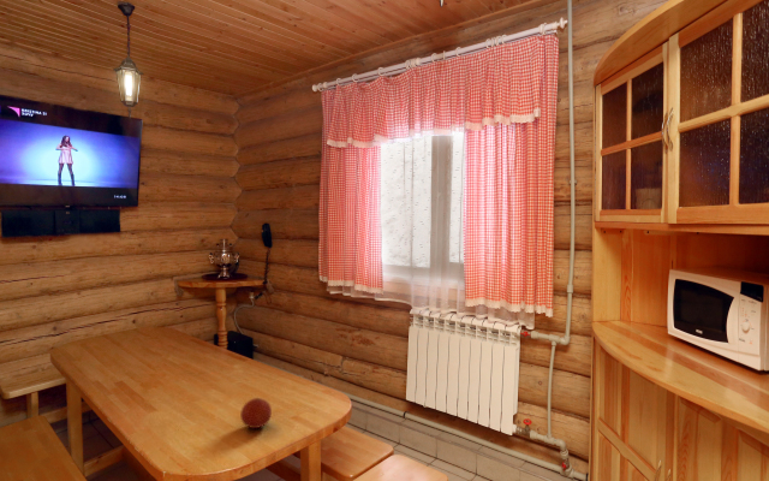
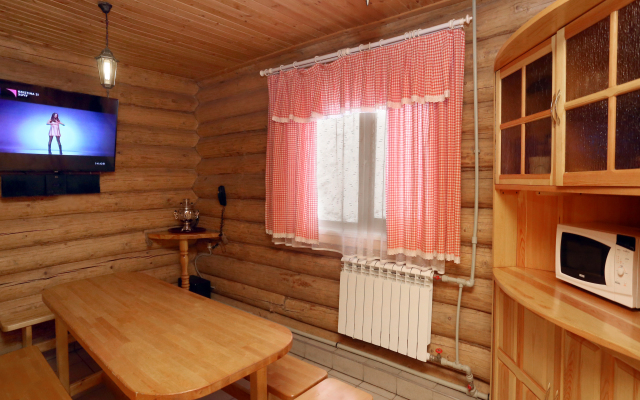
- fruit (256, 411)
